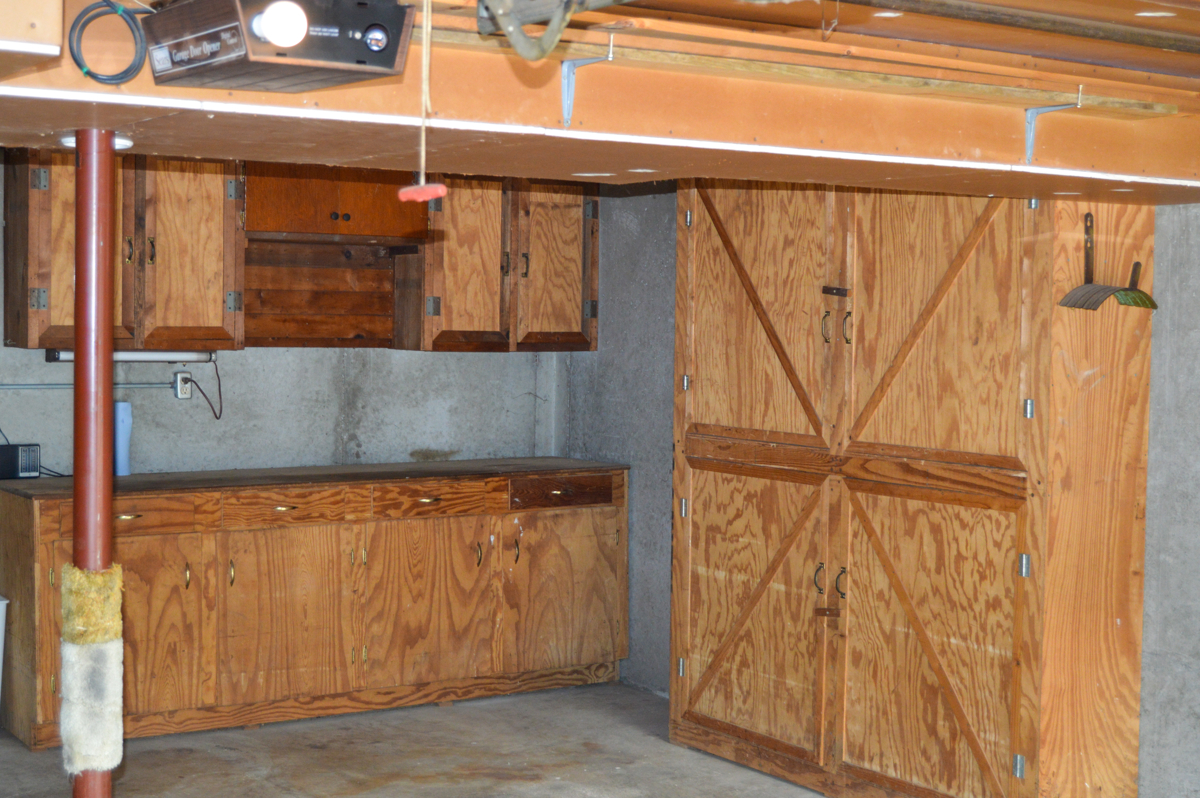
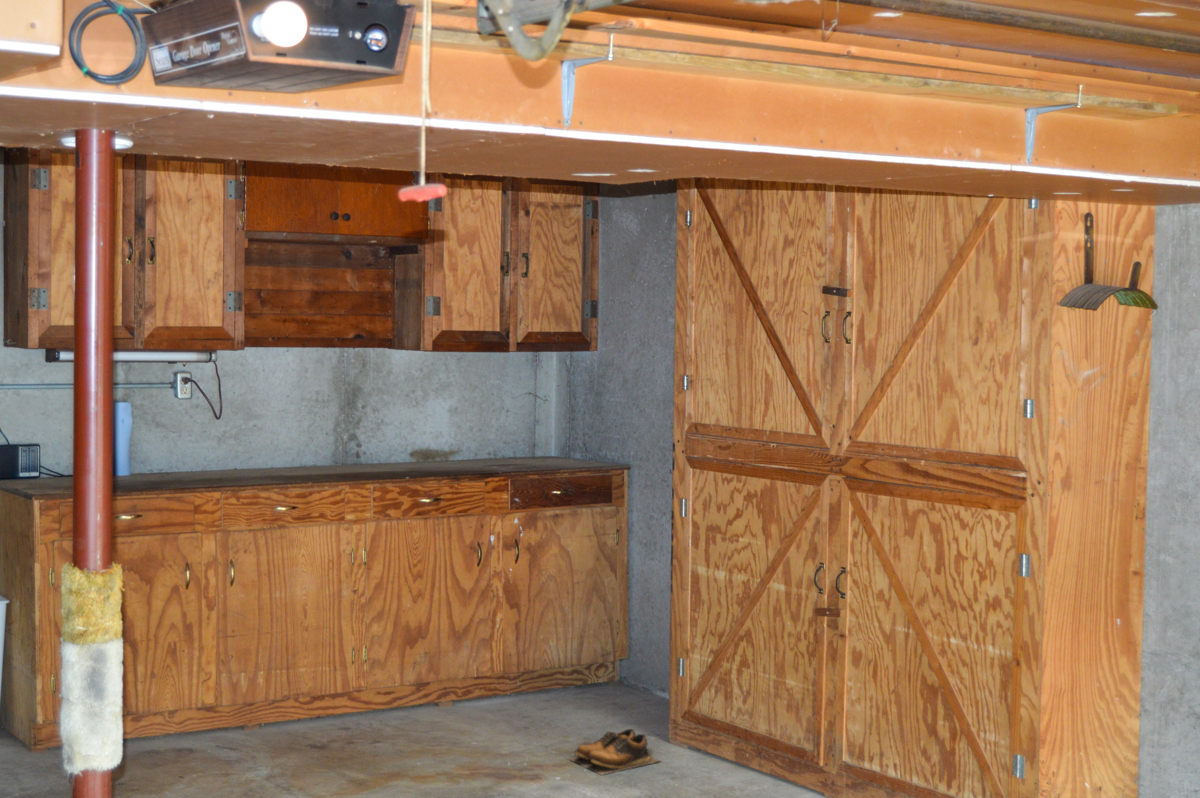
+ shoes (614, 747)
